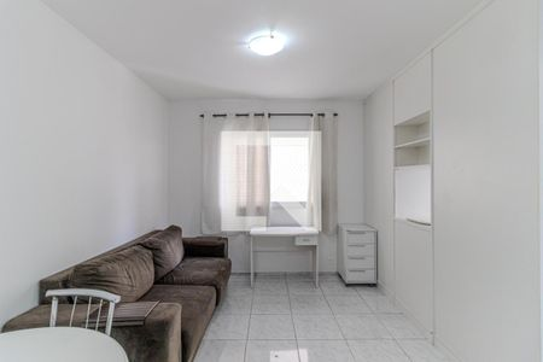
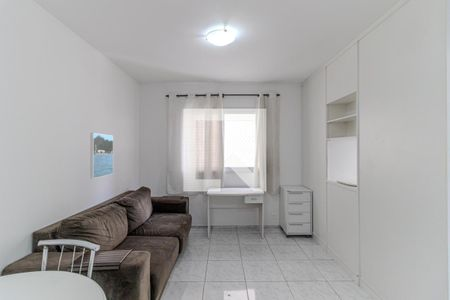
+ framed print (102, 155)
